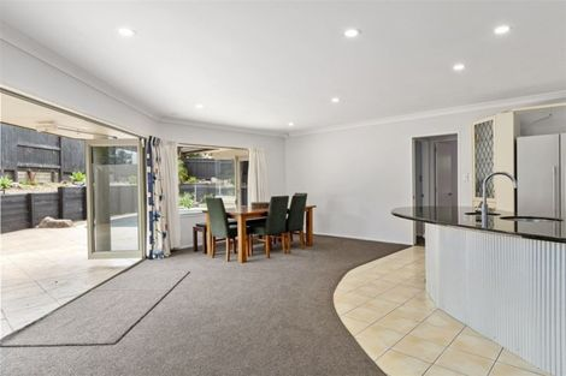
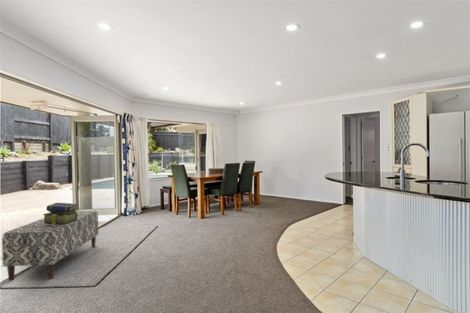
+ stack of books (62, 212)
+ bench (58, 240)
